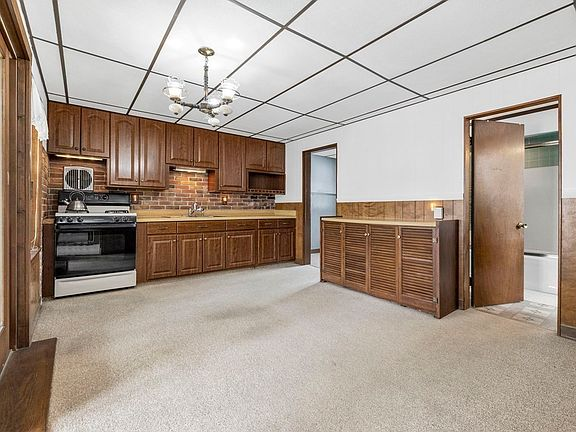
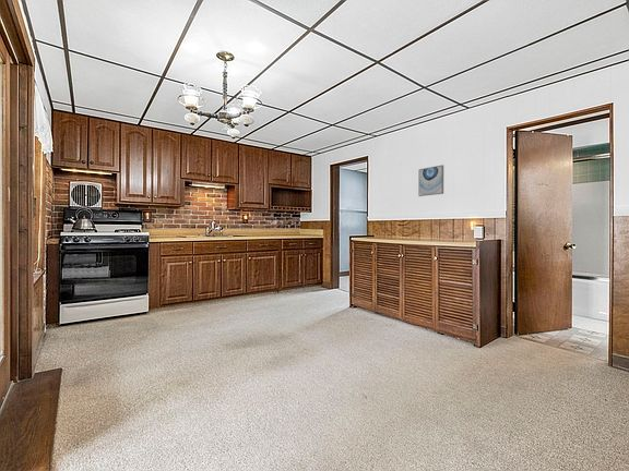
+ wall art (430, 181)
